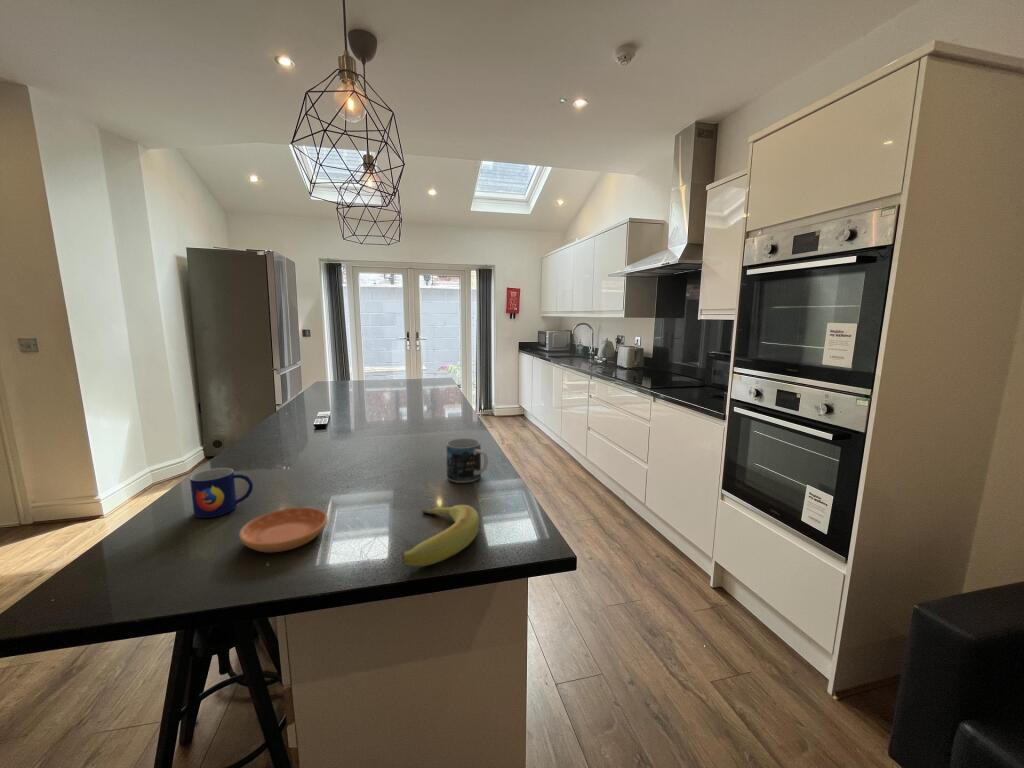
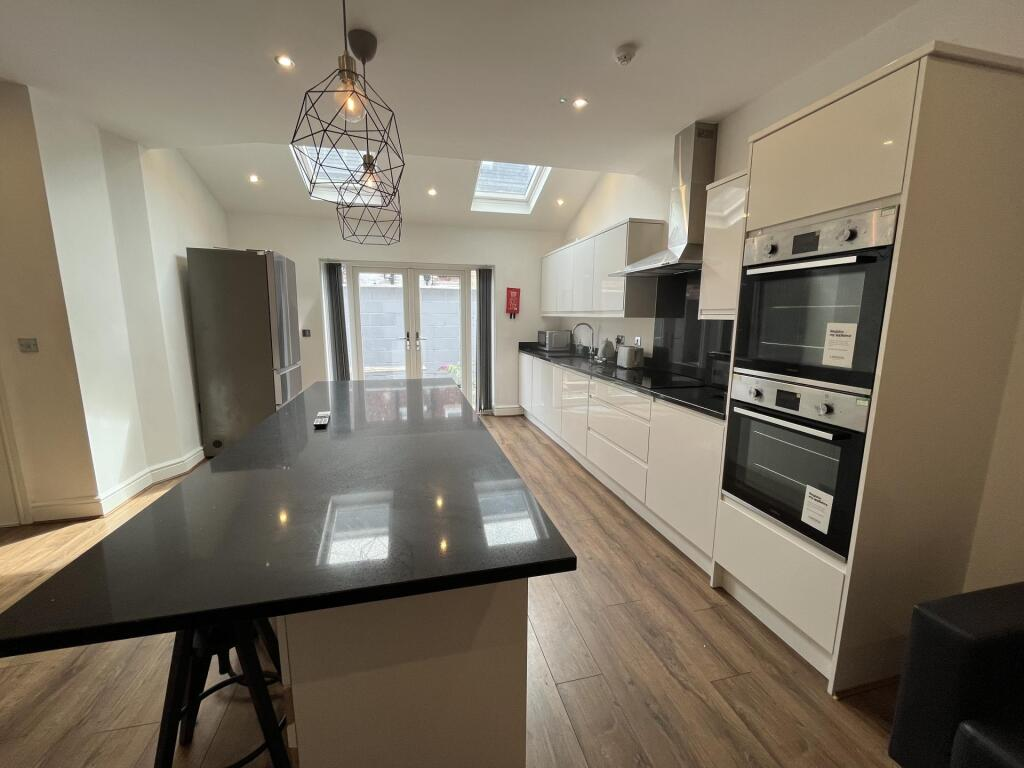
- mug (223, 490)
- banana (437, 513)
- mug (469, 461)
- saucer (285, 530)
